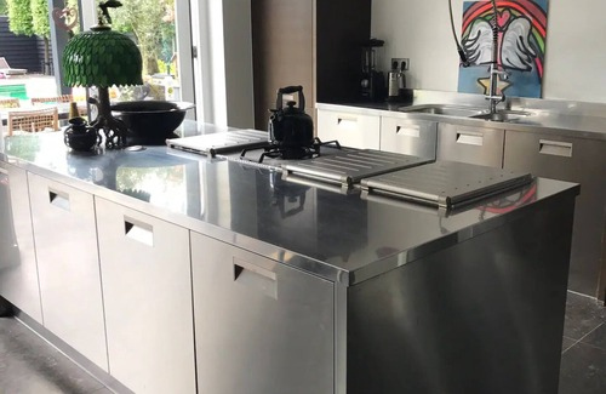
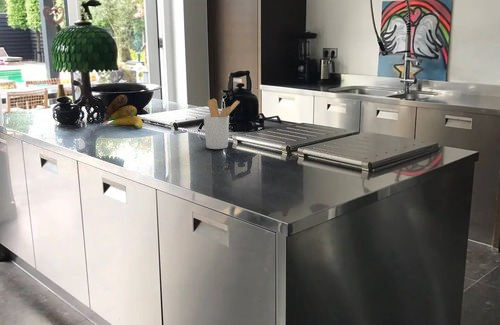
+ banana (123, 111)
+ utensil holder (222, 123)
